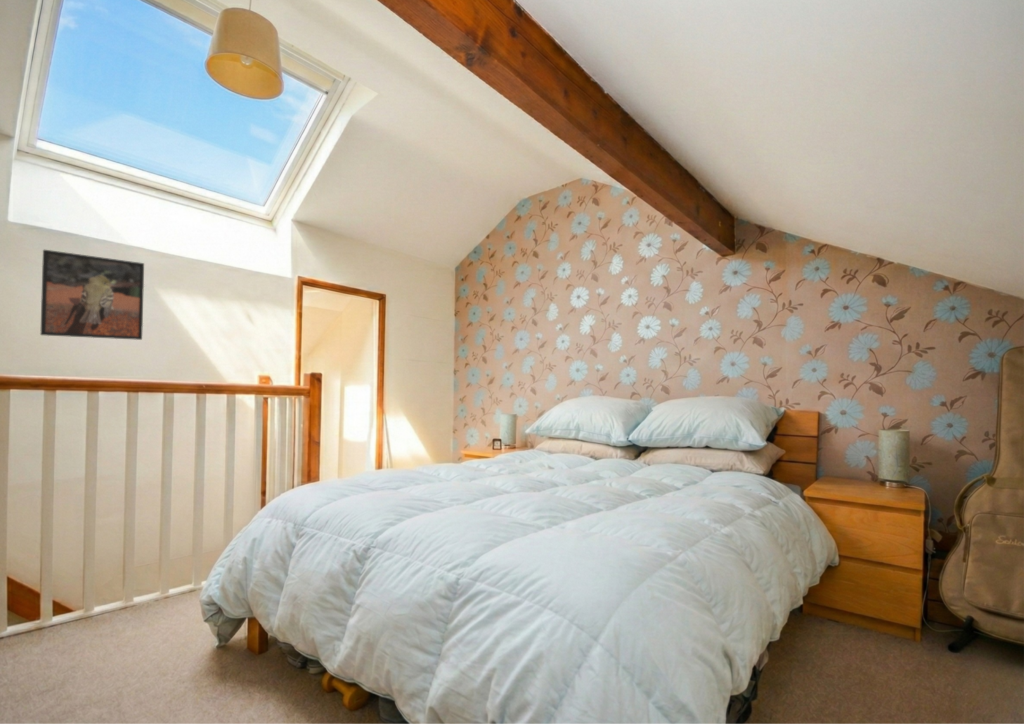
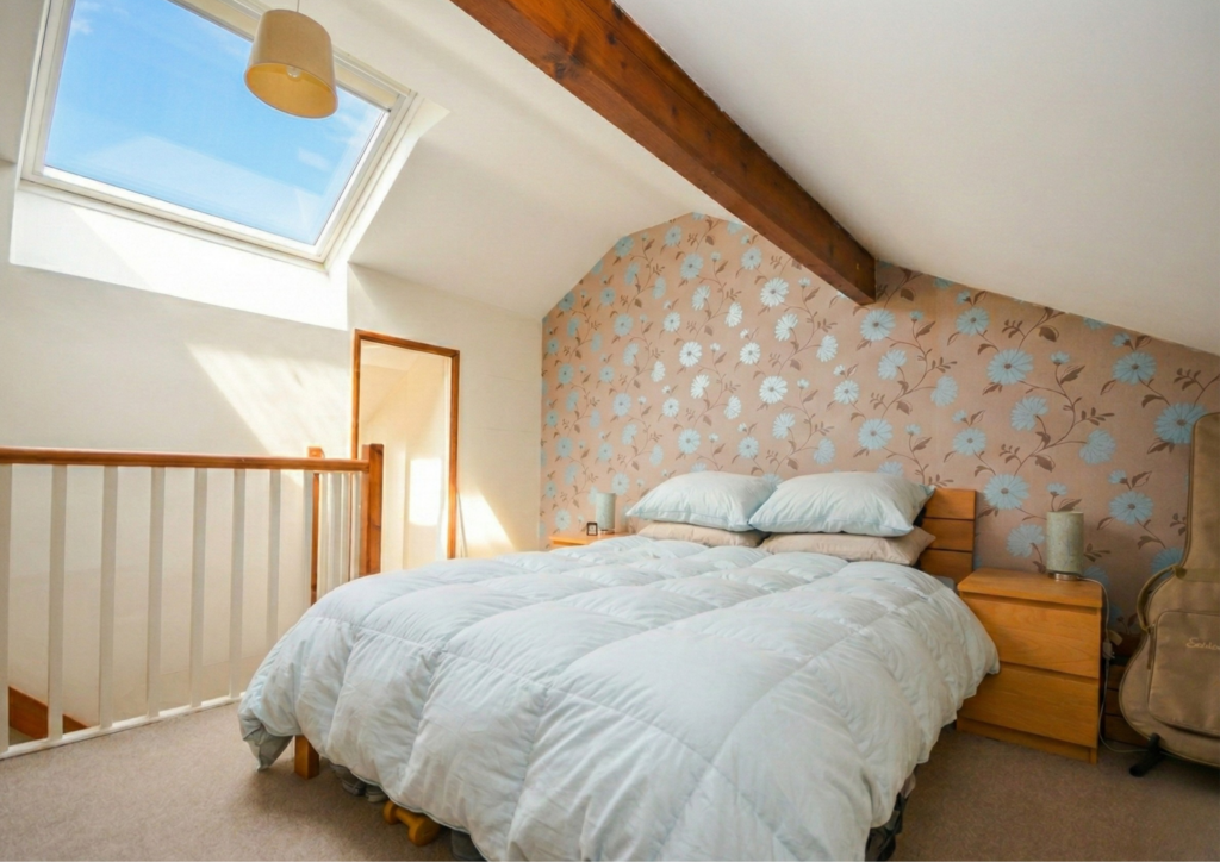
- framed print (95, 297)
